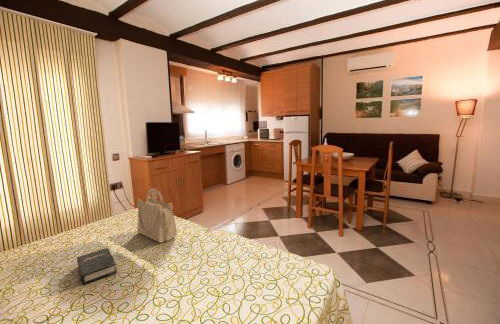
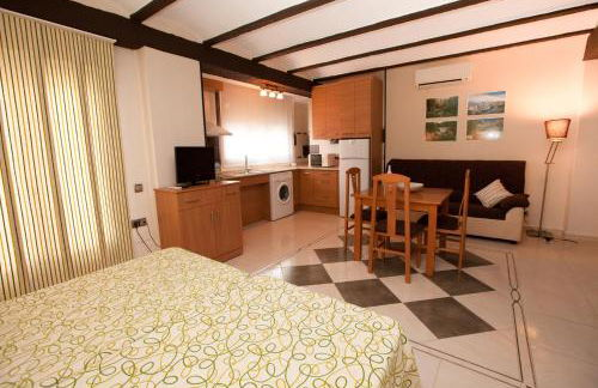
- handbag (154, 211)
- hardback book (96, 264)
